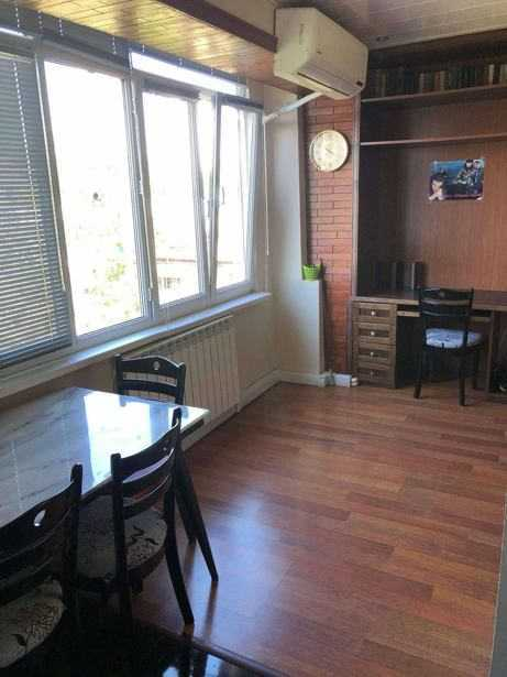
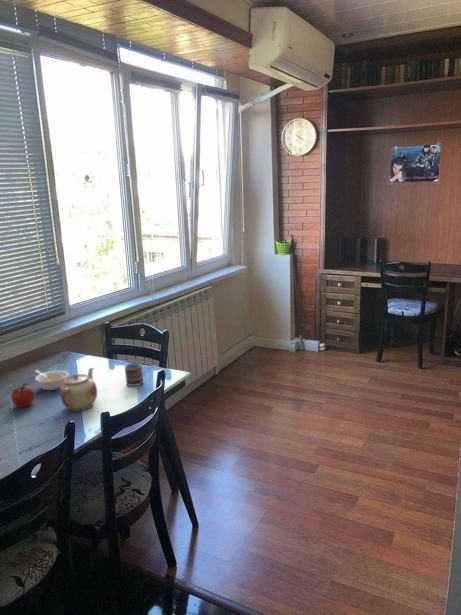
+ teapot (78, 389)
+ legume (51, 380)
+ fruit (23, 395)
+ cup (133, 373)
